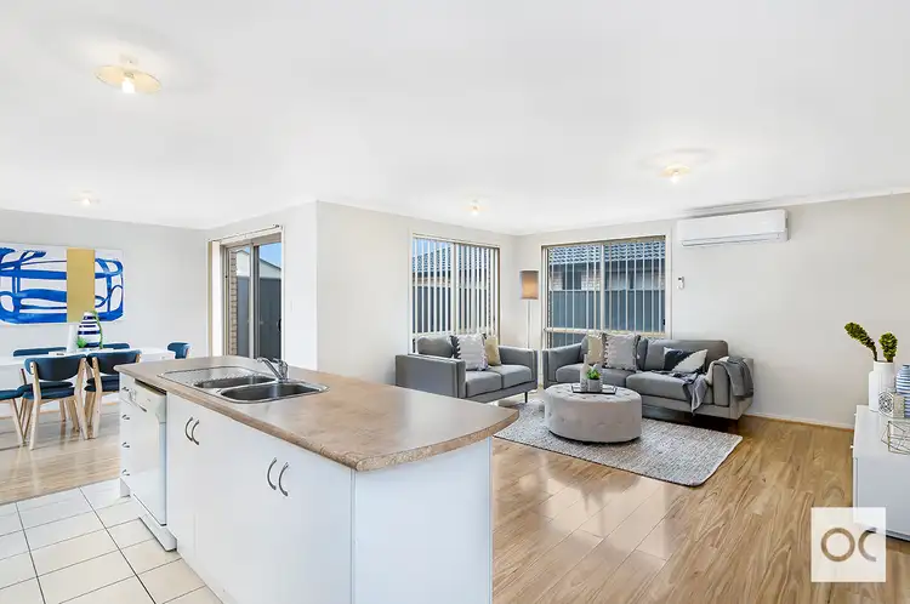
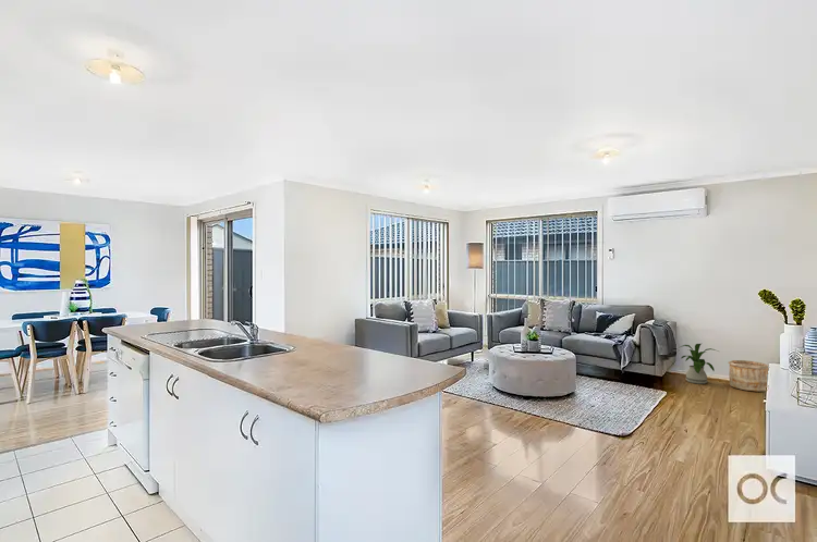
+ wooden bucket (748, 375)
+ house plant (698, 360)
